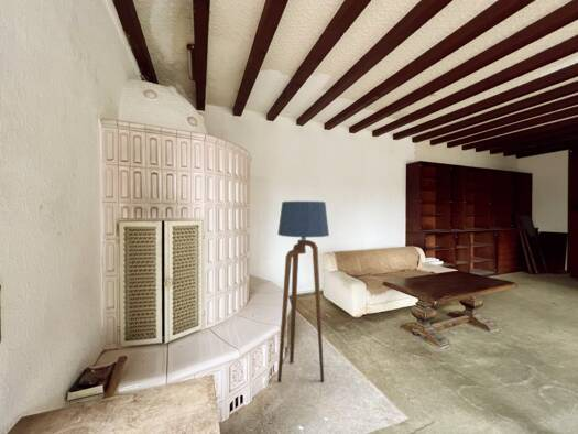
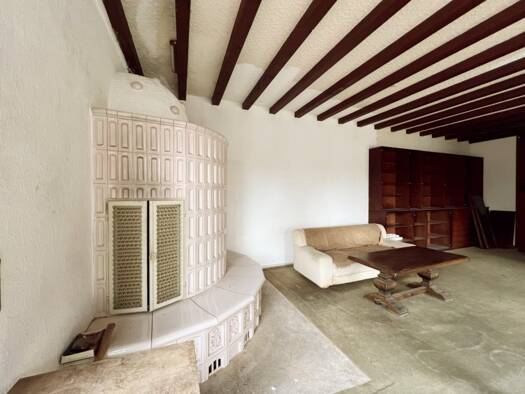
- floor lamp (296, 289)
